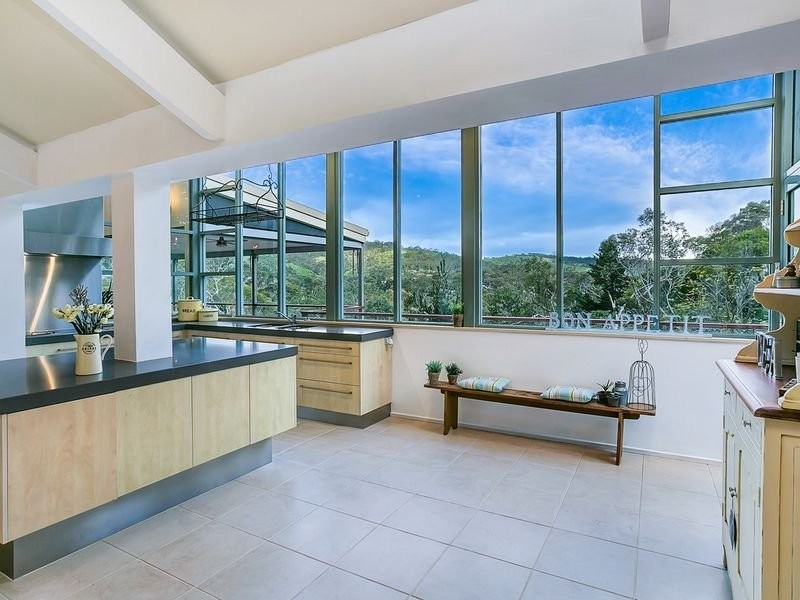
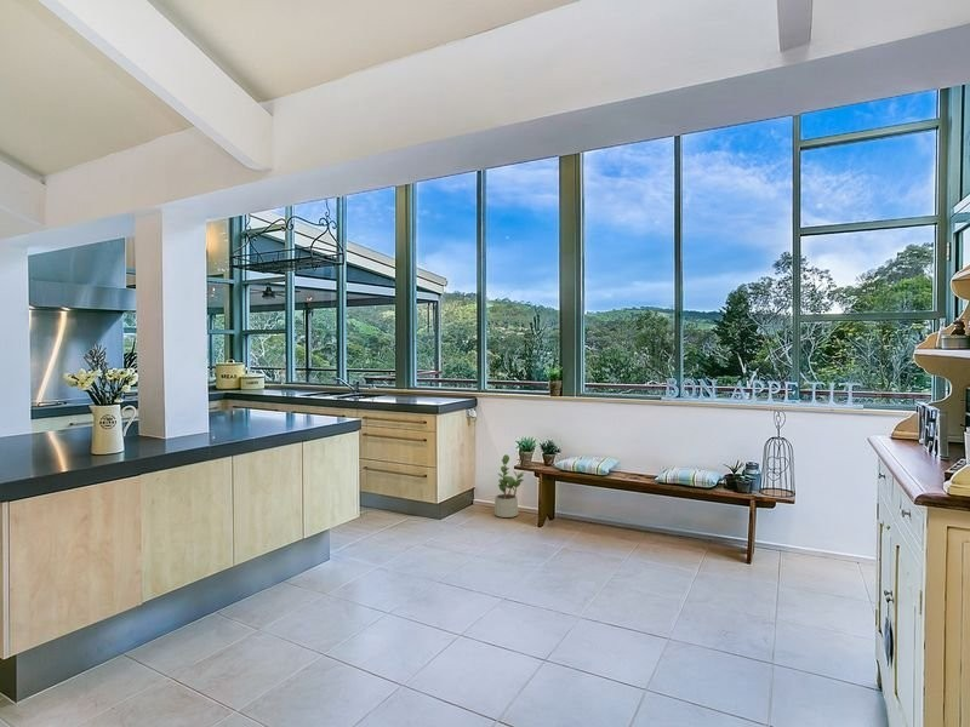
+ potted plant (509, 483)
